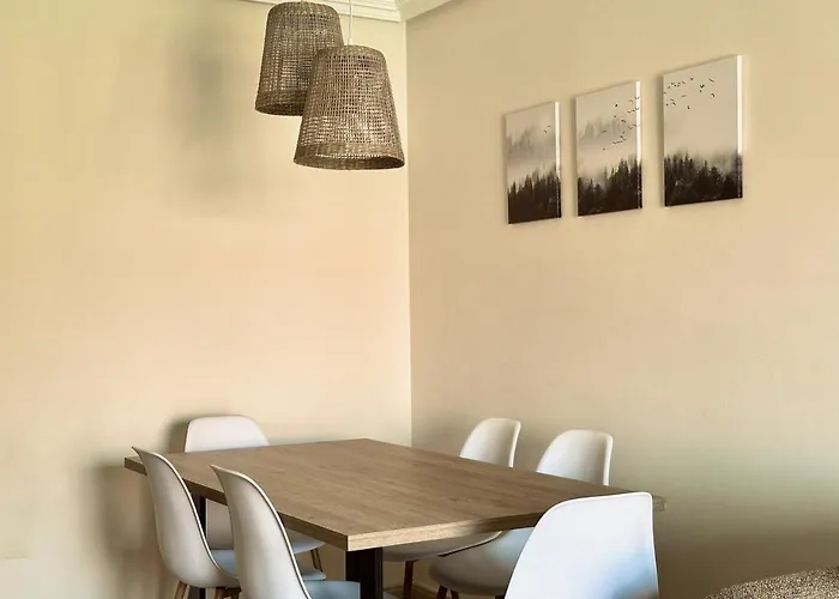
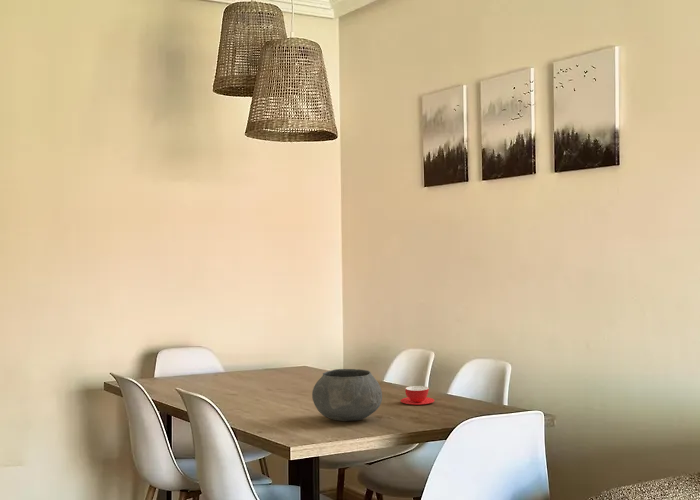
+ bowl (346, 395)
+ teacup (417, 395)
